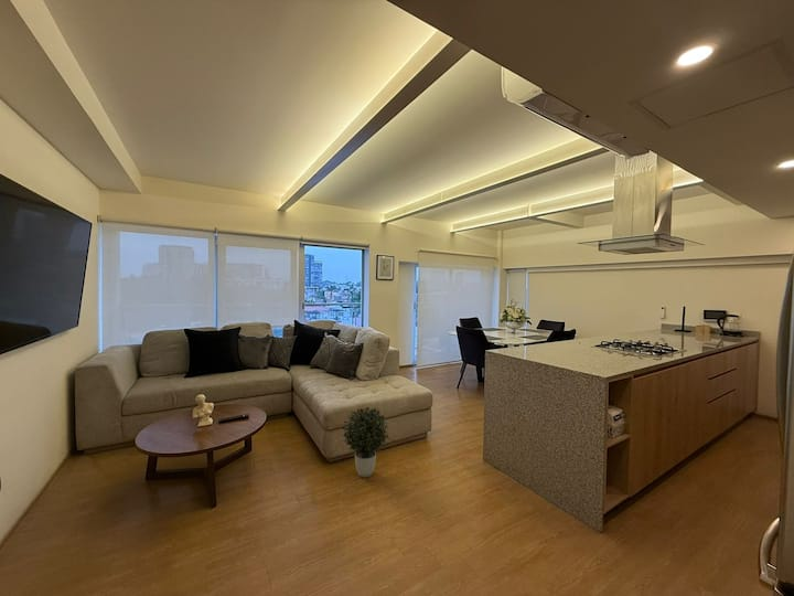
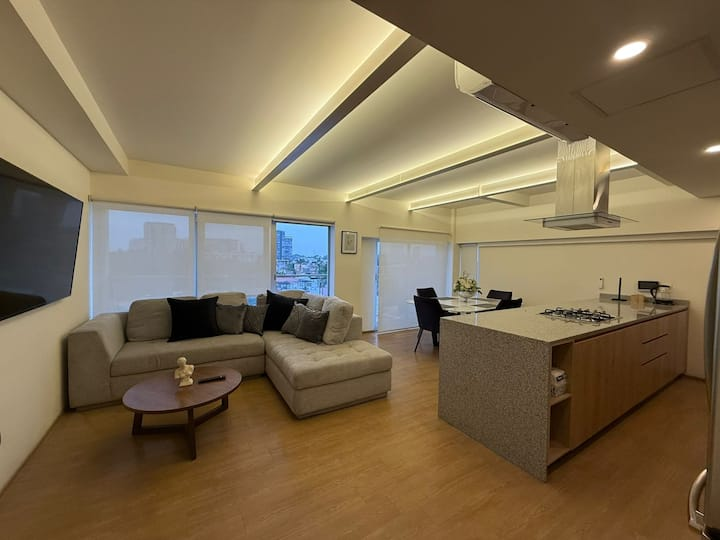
- potted plant (366, 440)
